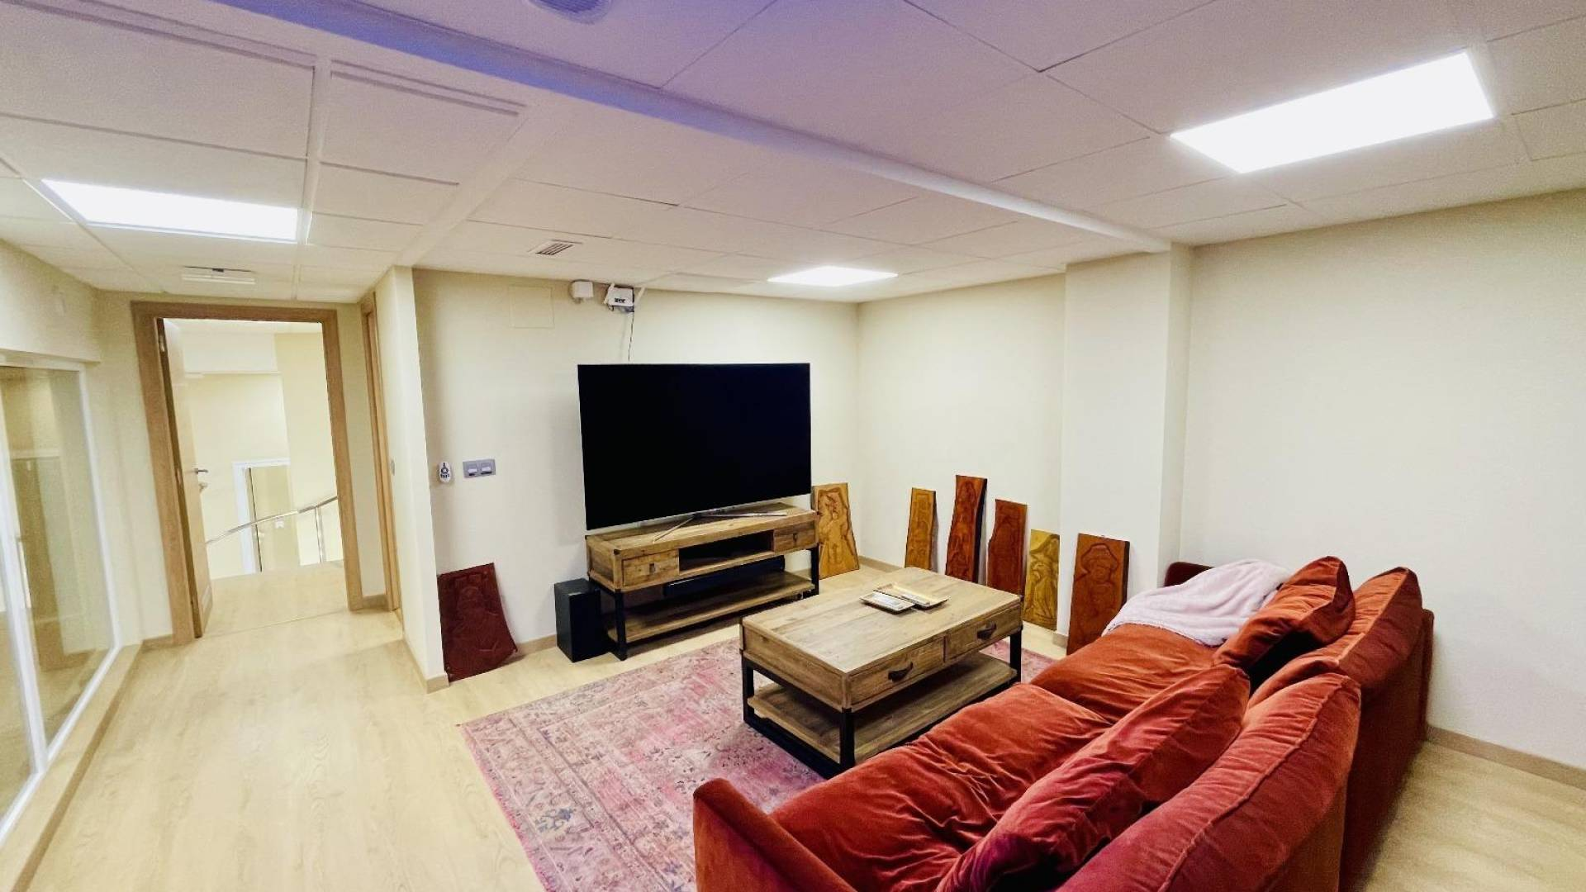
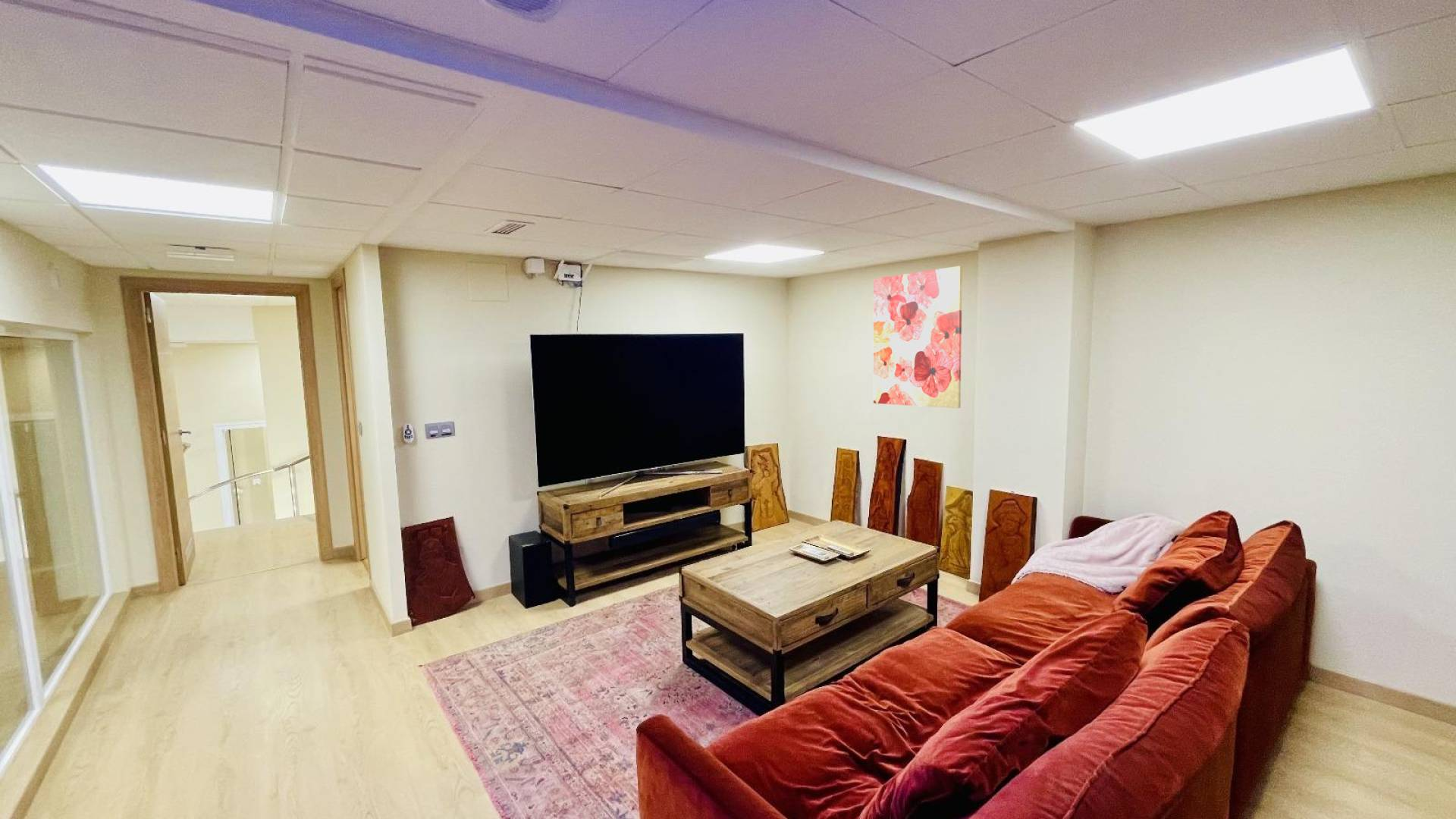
+ wall art (915, 340)
